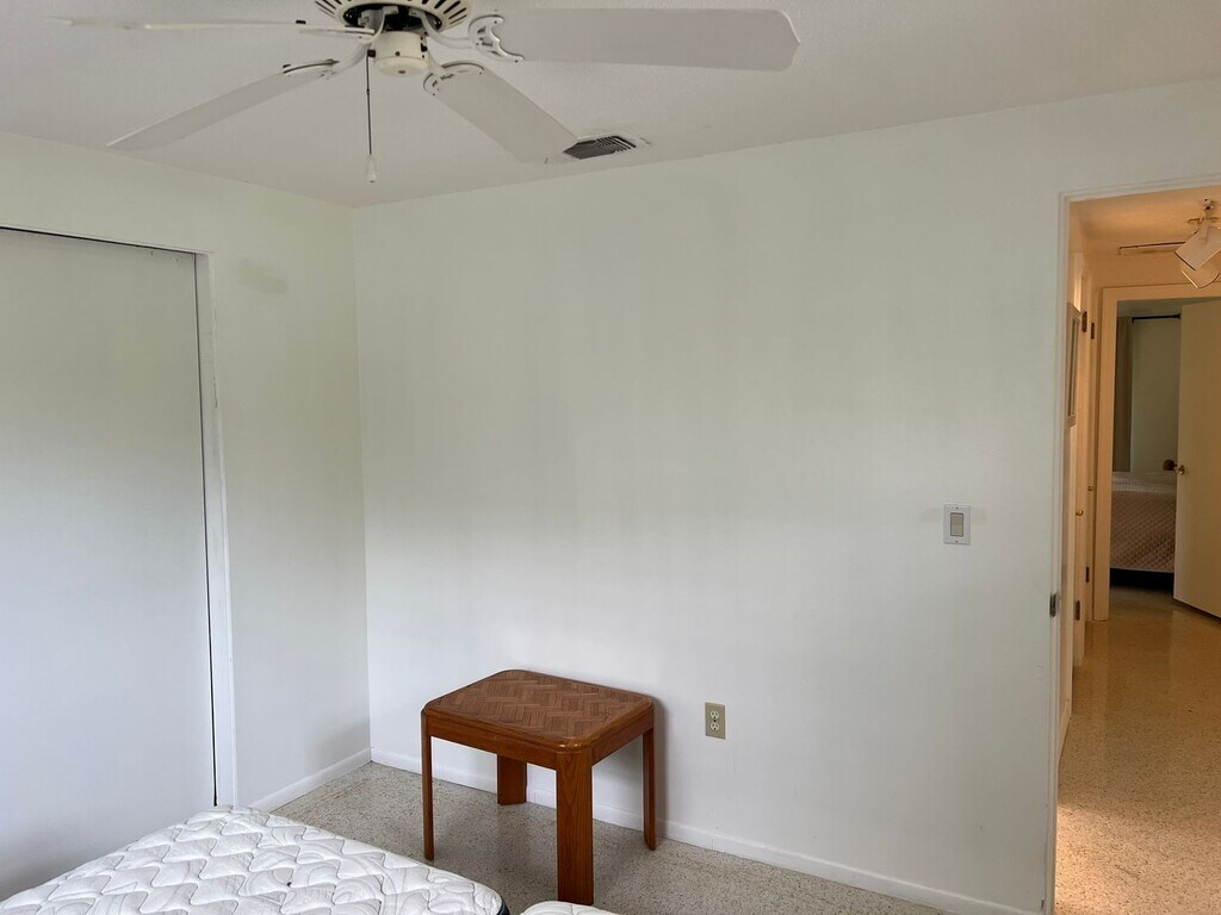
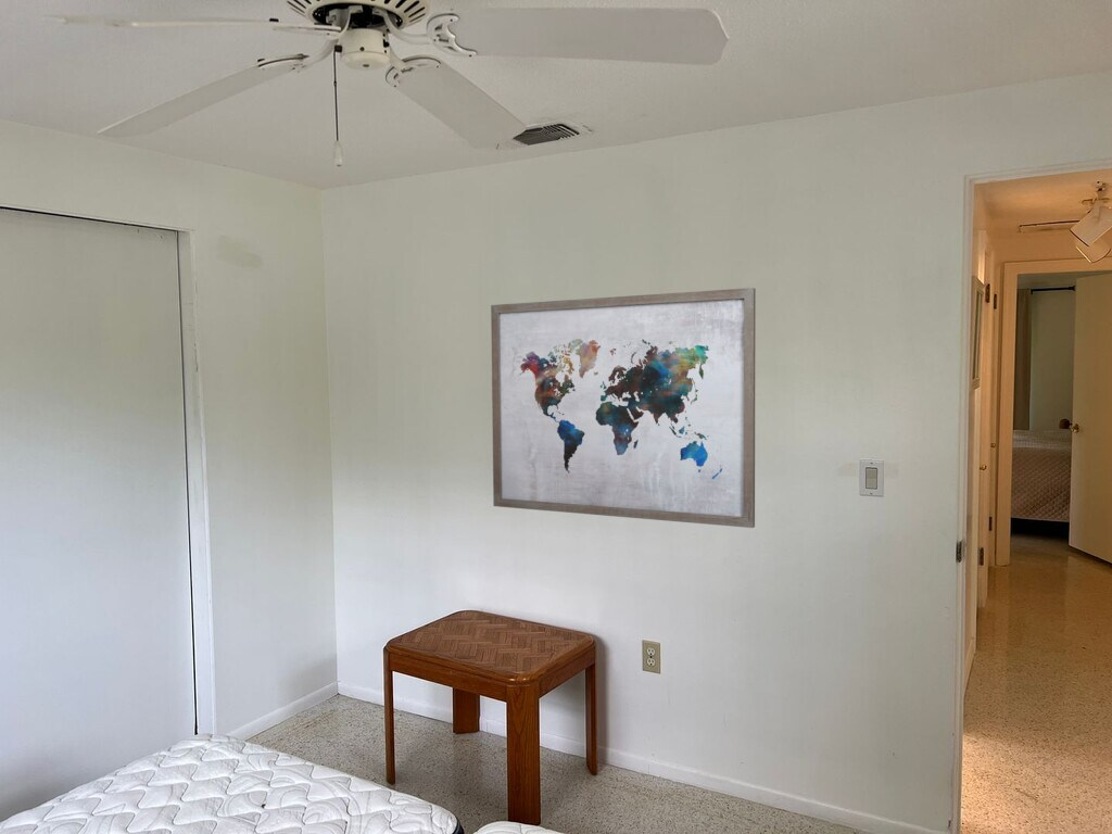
+ wall art (611, 407)
